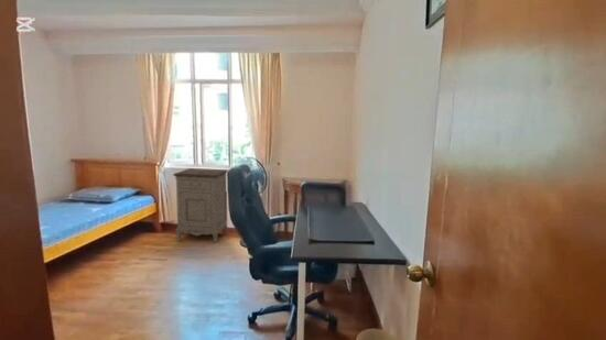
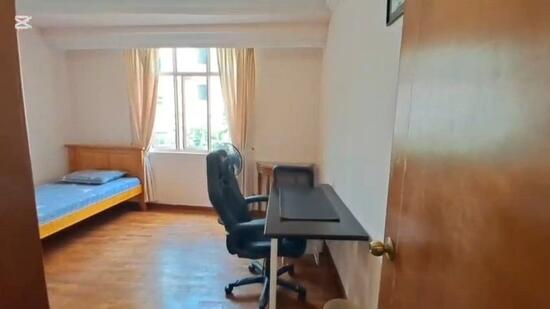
- nightstand (201, 205)
